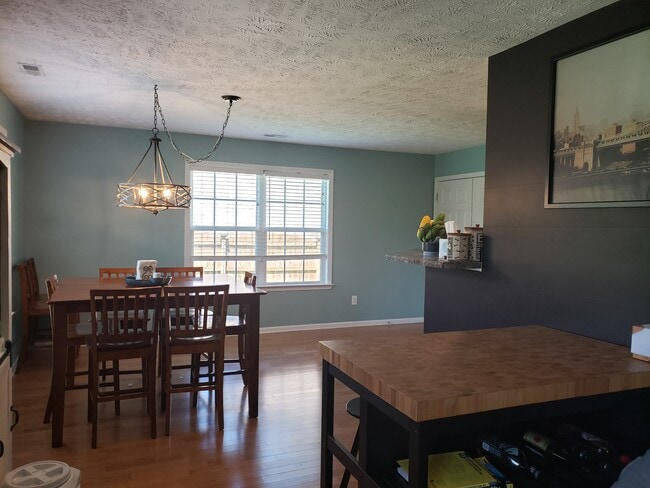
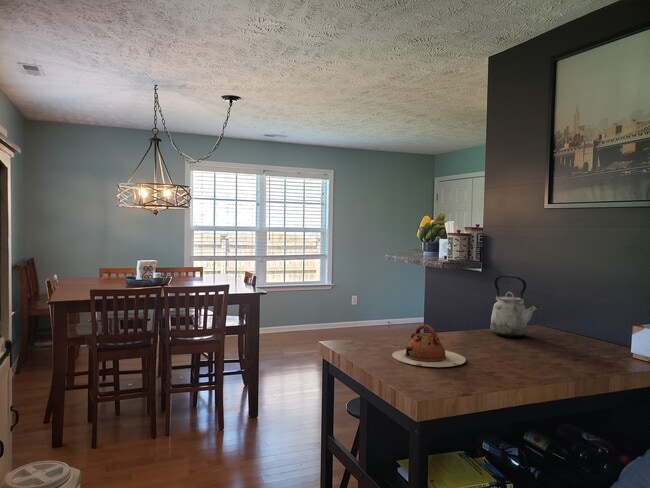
+ teapot (428, 340)
+ kettle (515, 306)
